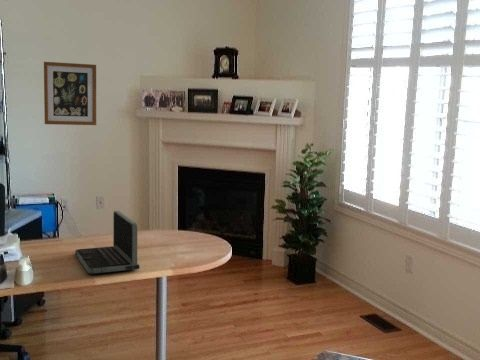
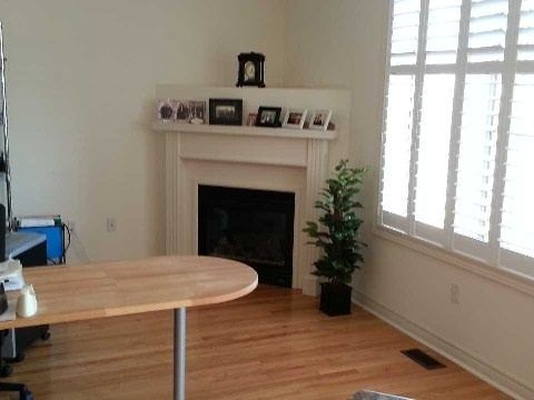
- laptop (113, 238)
- wall art (70, 94)
